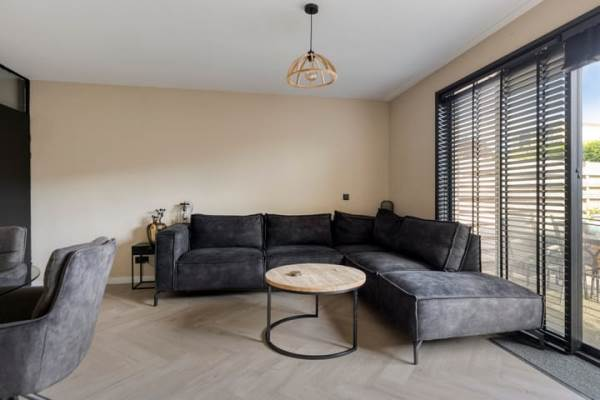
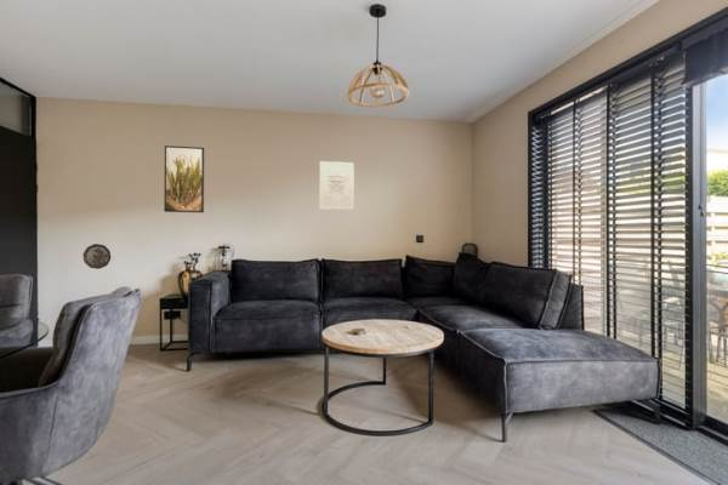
+ wall art (336, 186)
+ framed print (184, 179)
+ decorative plate (97, 256)
